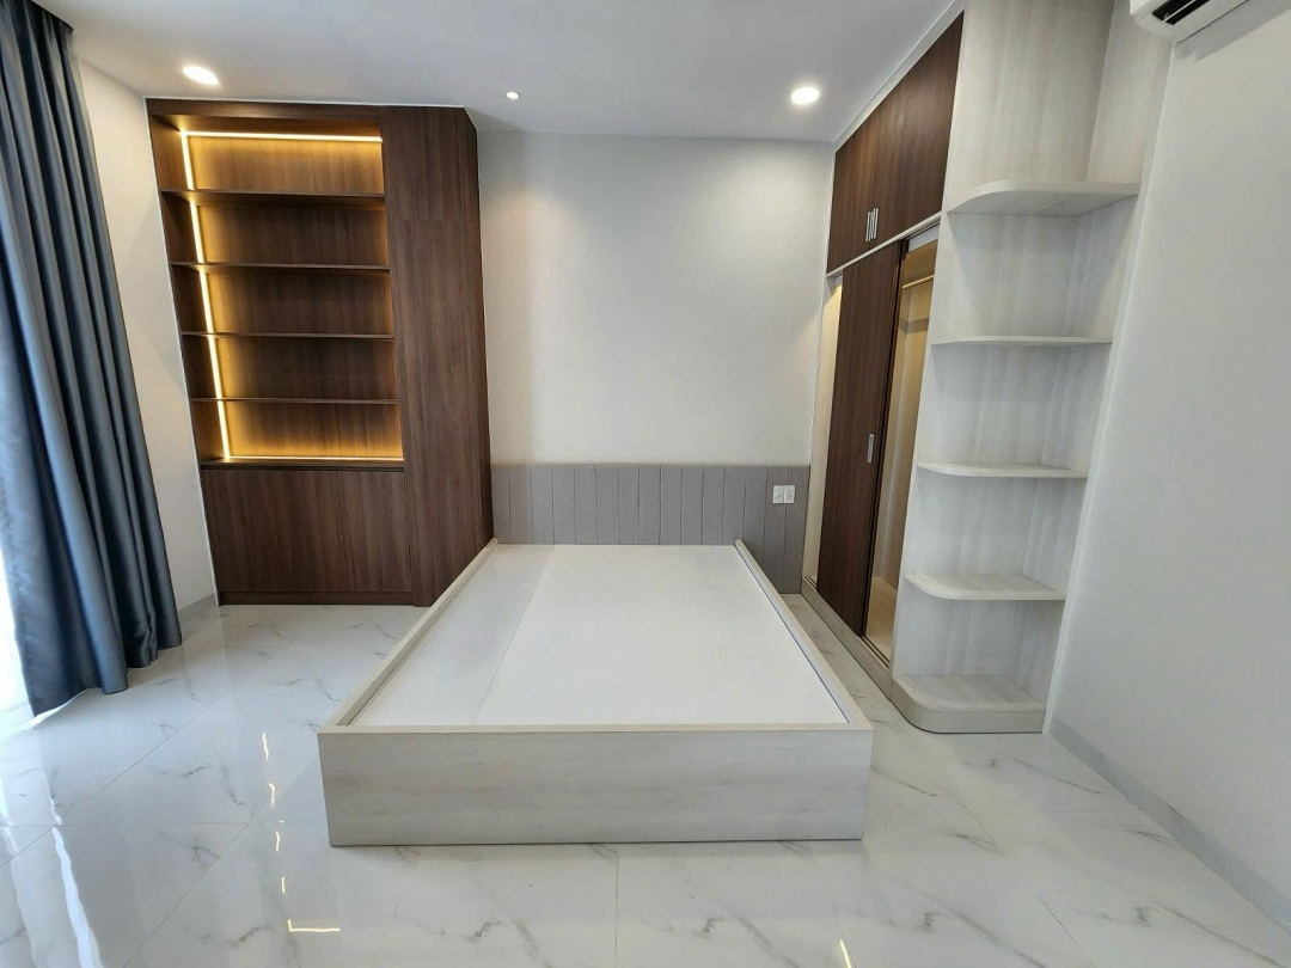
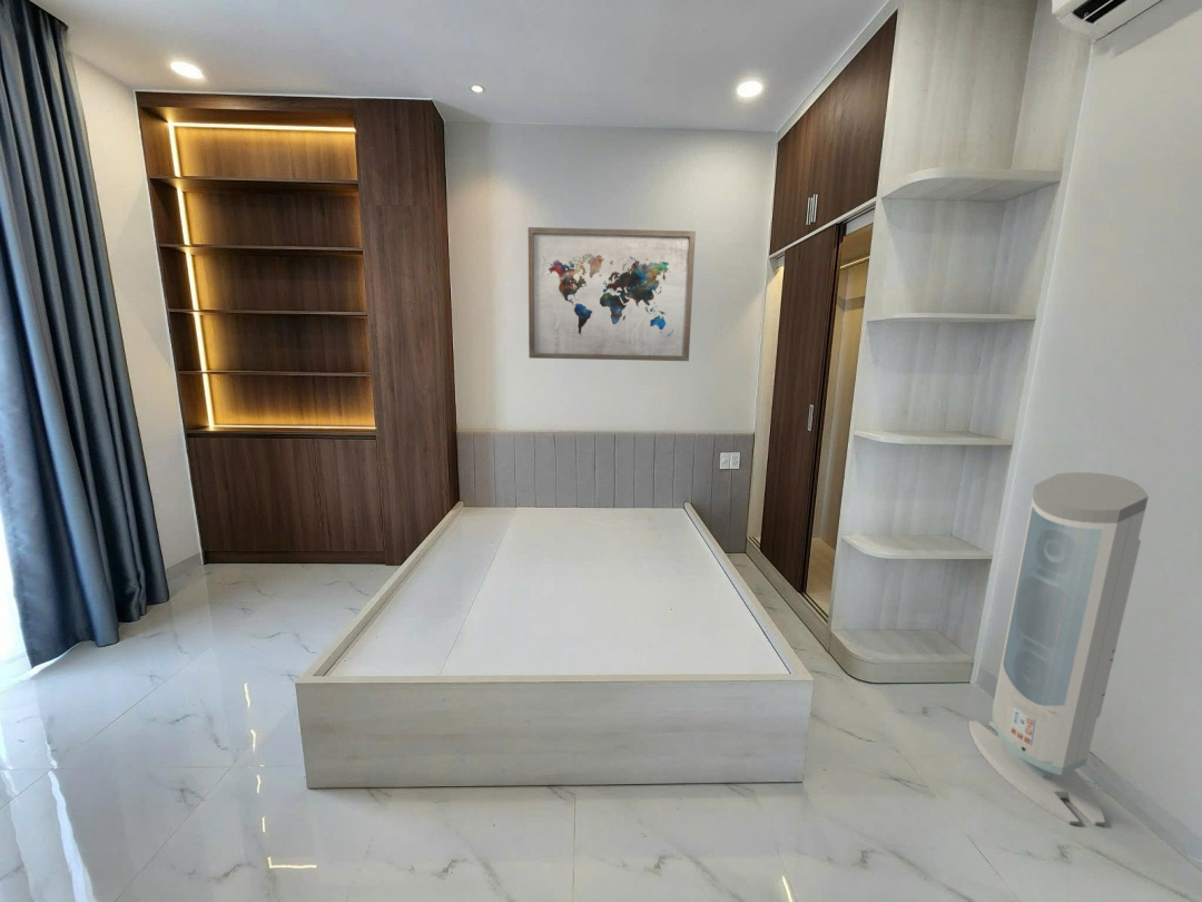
+ air purifier (1057, 630)
+ wall art (610, 295)
